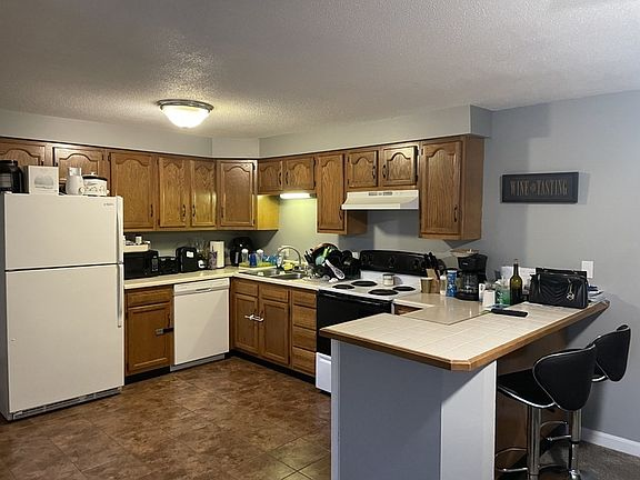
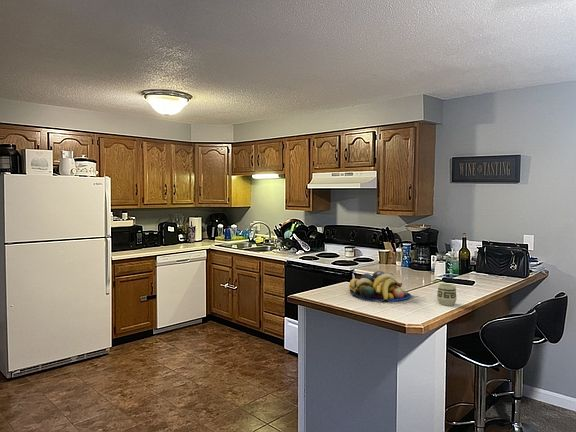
+ fruit bowl (380, 284)
+ cup (446, 294)
